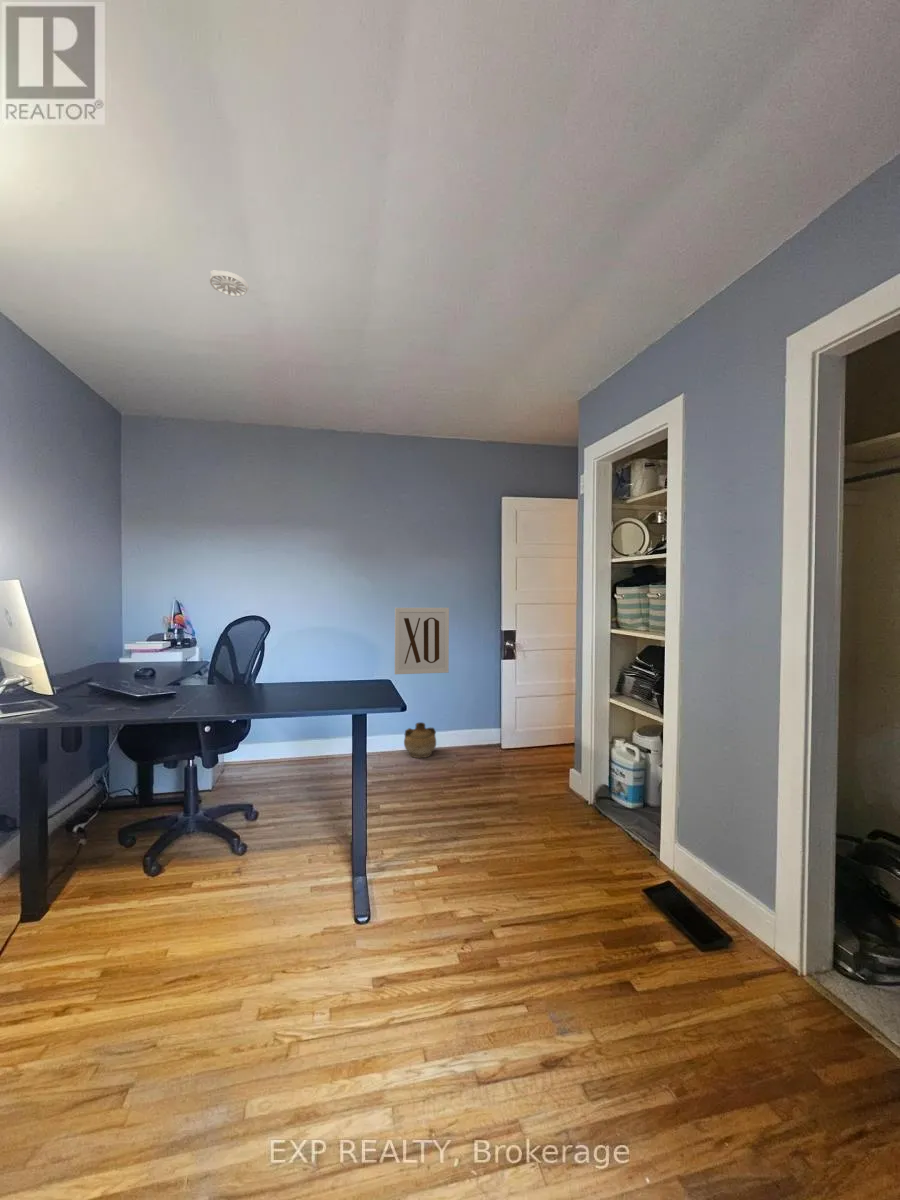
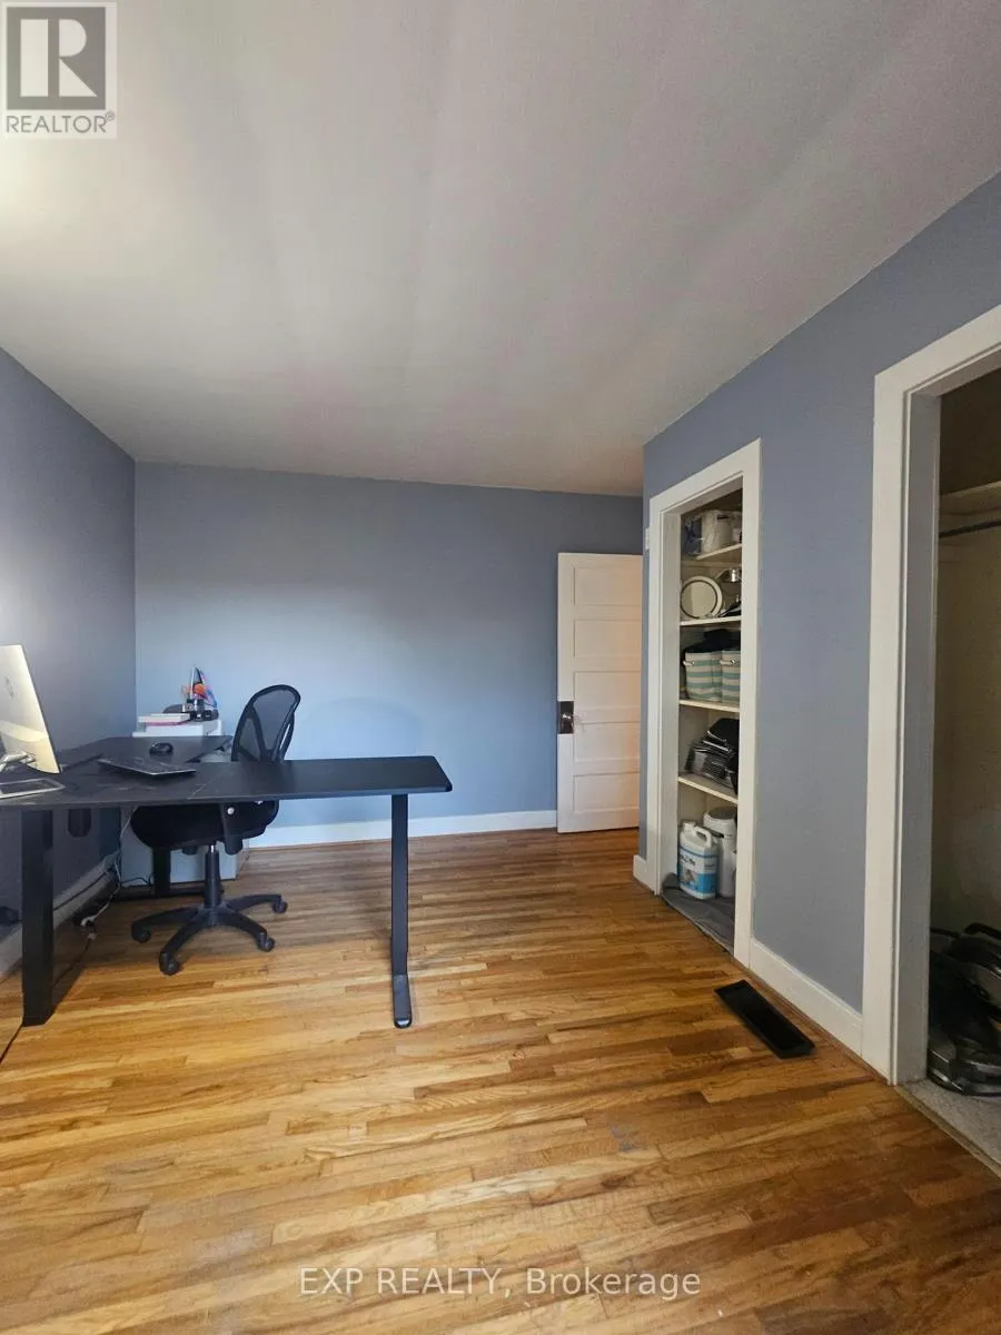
- wall art (422, 640)
- smoke detector (229, 285)
- ceramic jug (420, 738)
